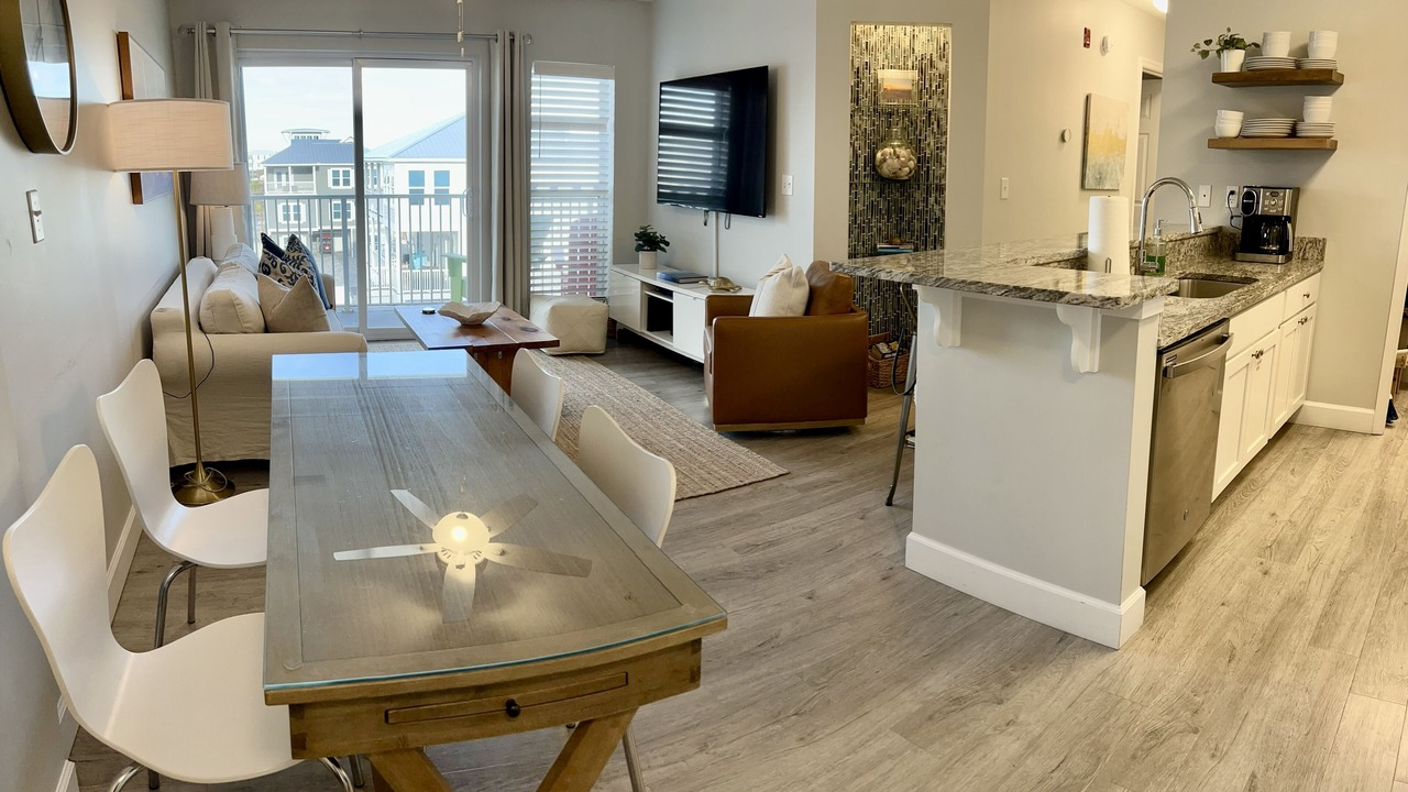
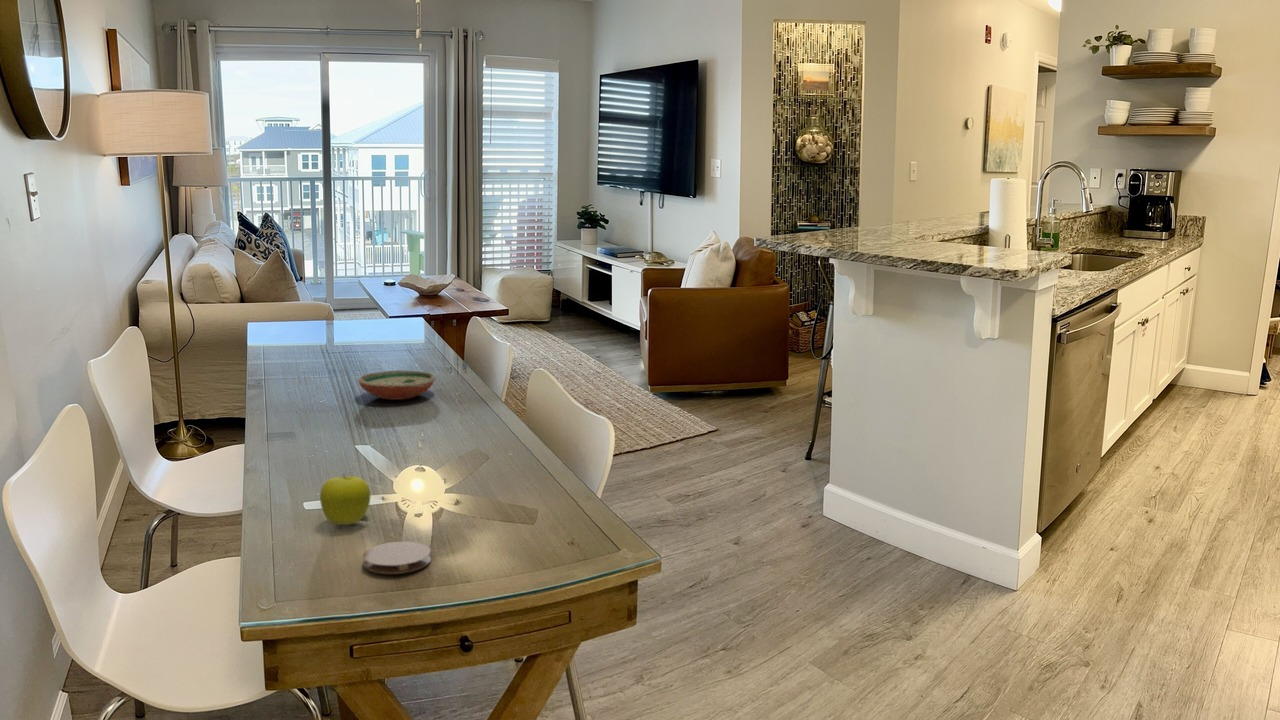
+ fruit (345, 499)
+ decorative bowl (397, 386)
+ coaster (397, 557)
